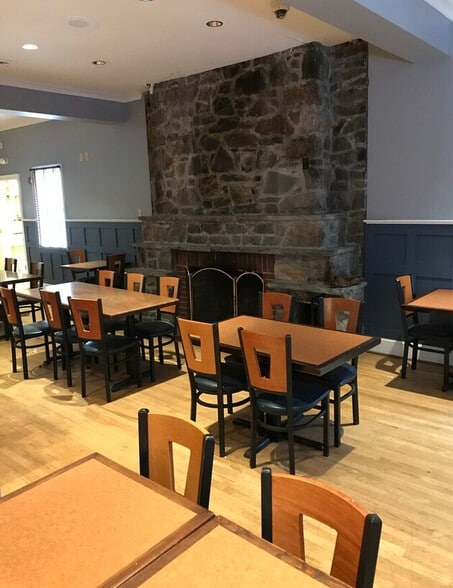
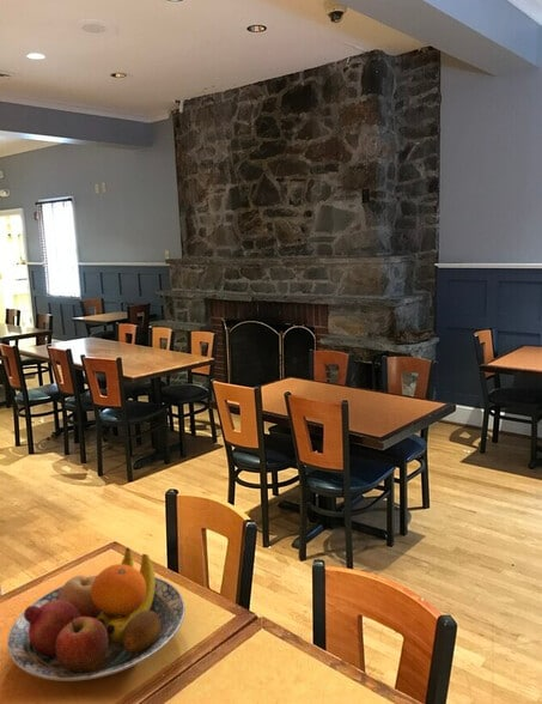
+ fruit bowl (98, 612)
